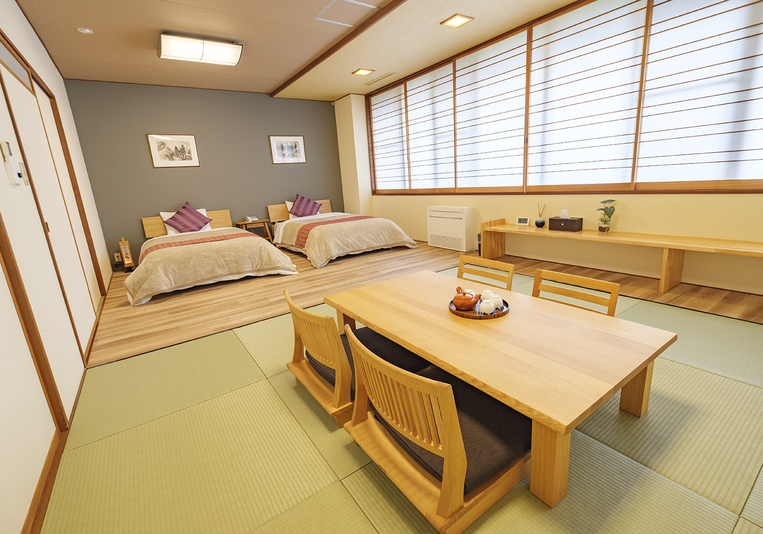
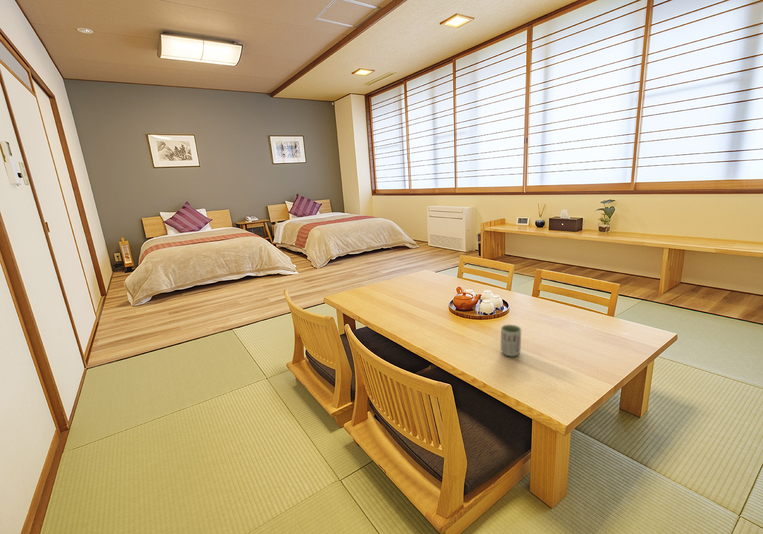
+ cup (510, 340)
